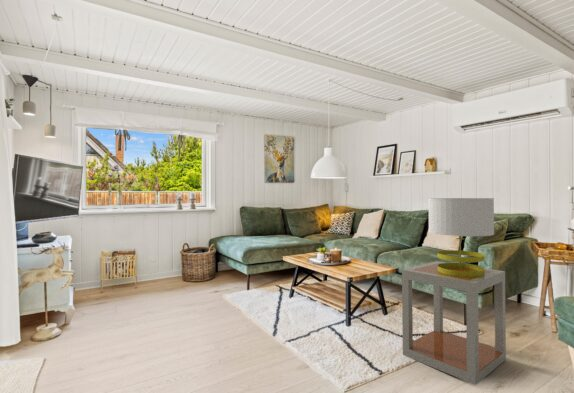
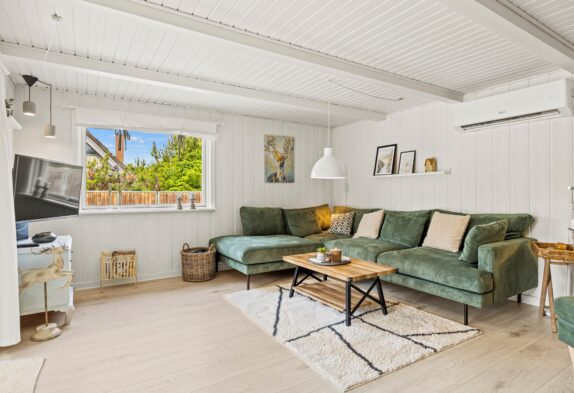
- side table (442, 313)
- table lamp (460, 234)
